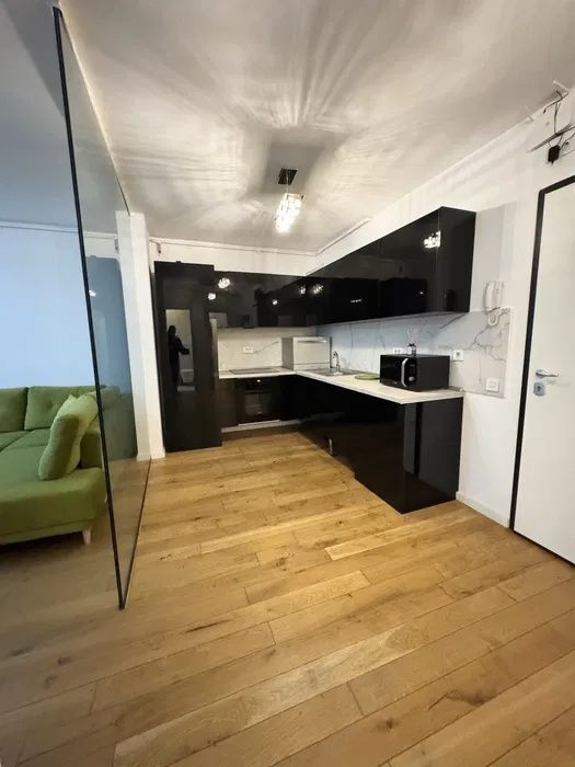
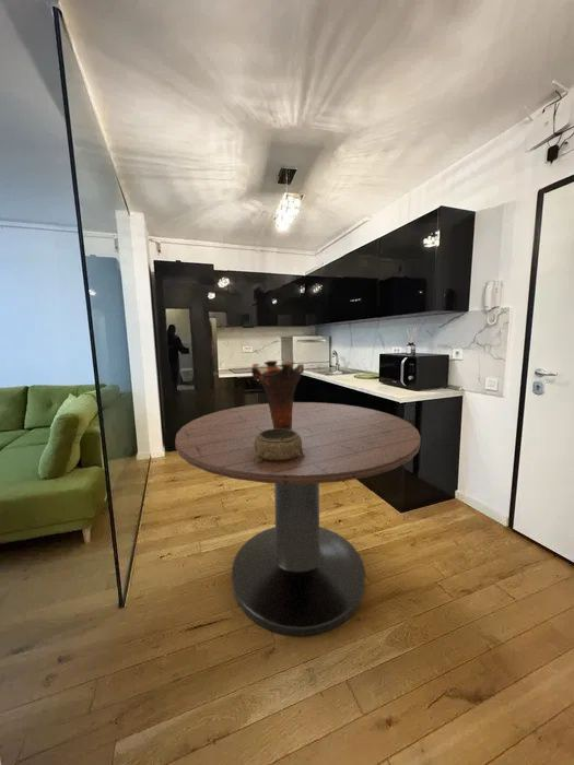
+ decorative bowl (277, 443)
+ vase (279, 395)
+ dining table (296, 501)
